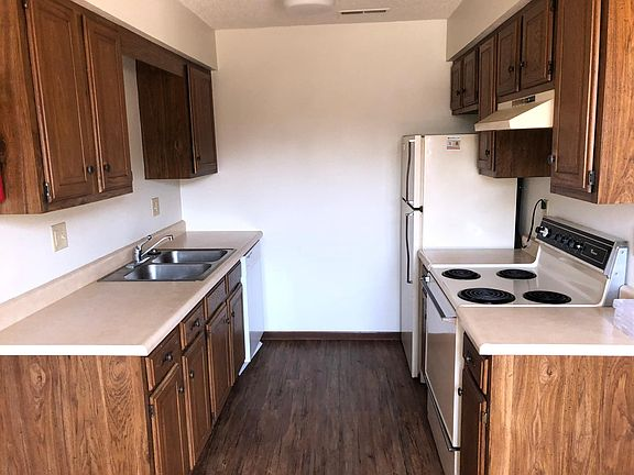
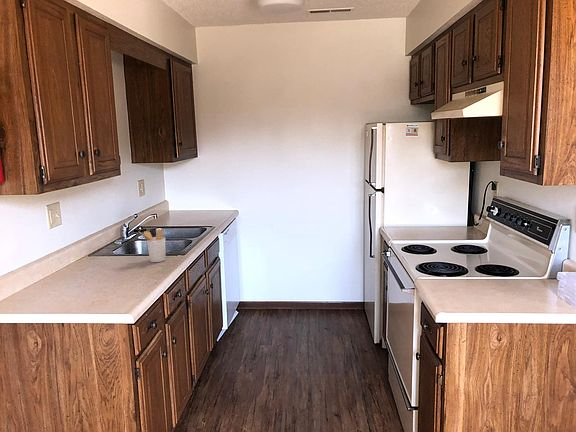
+ utensil holder (152, 245)
